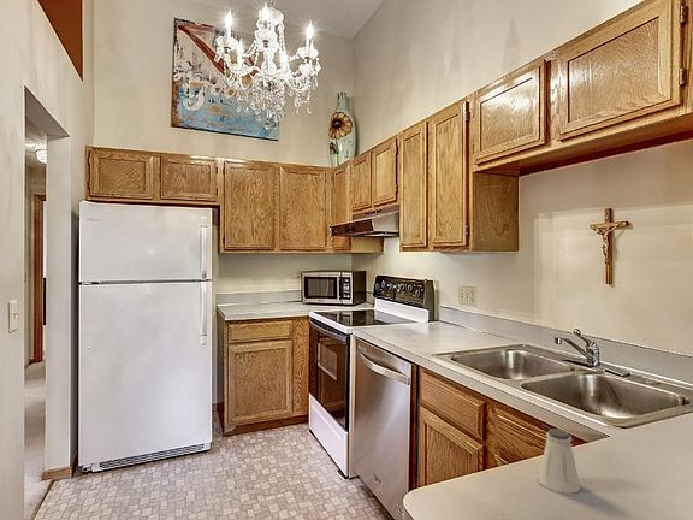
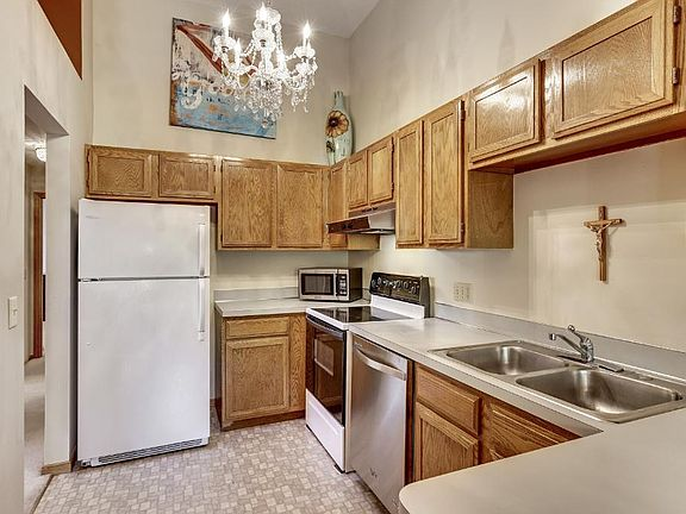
- saltshaker (558, 457)
